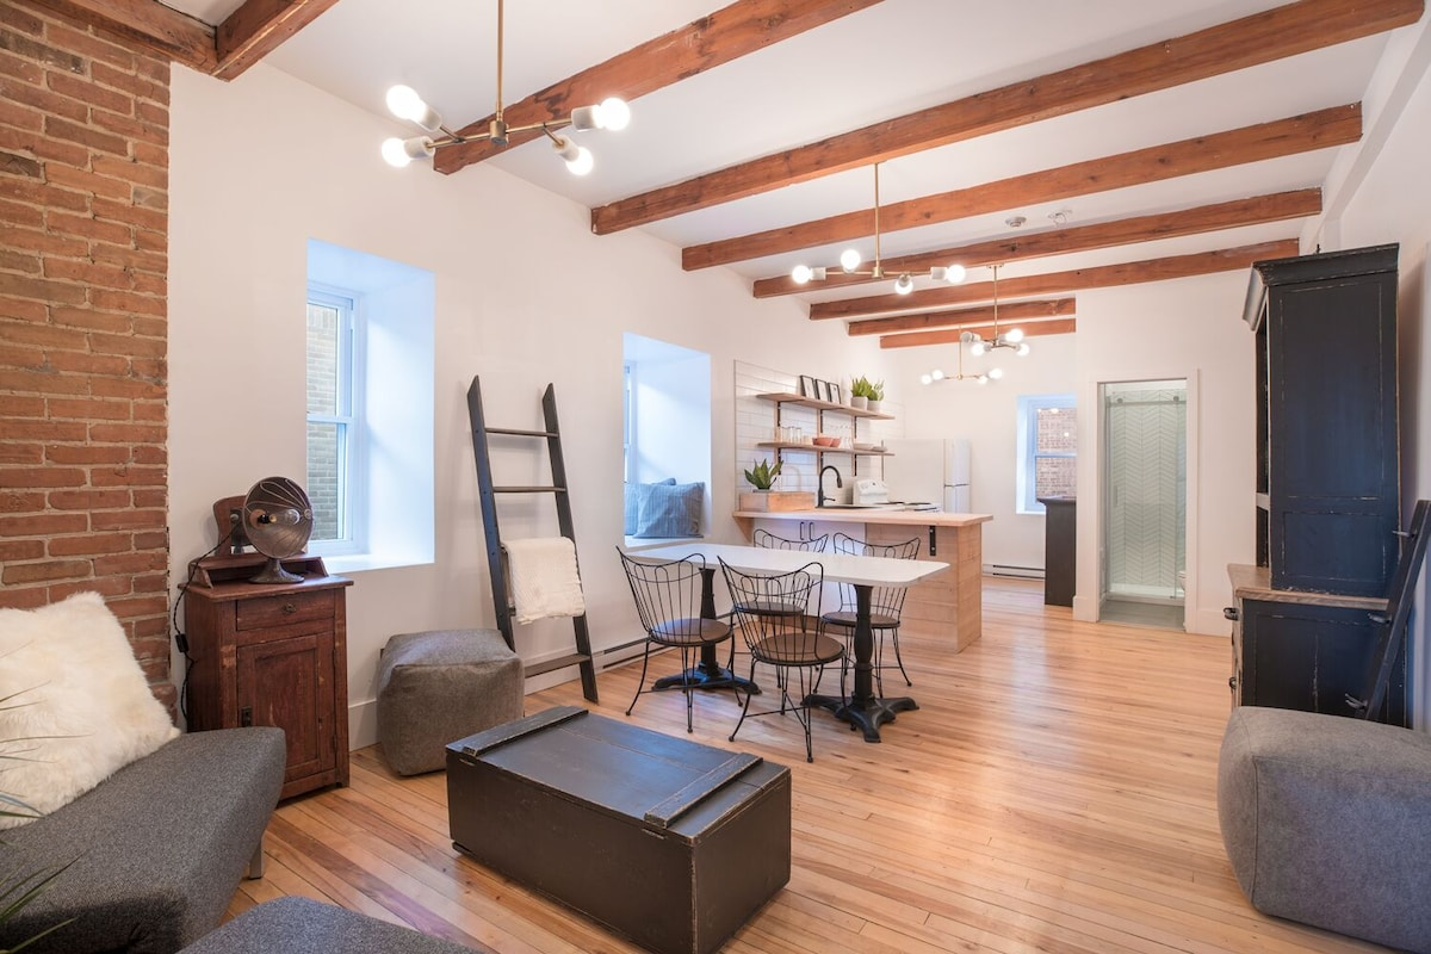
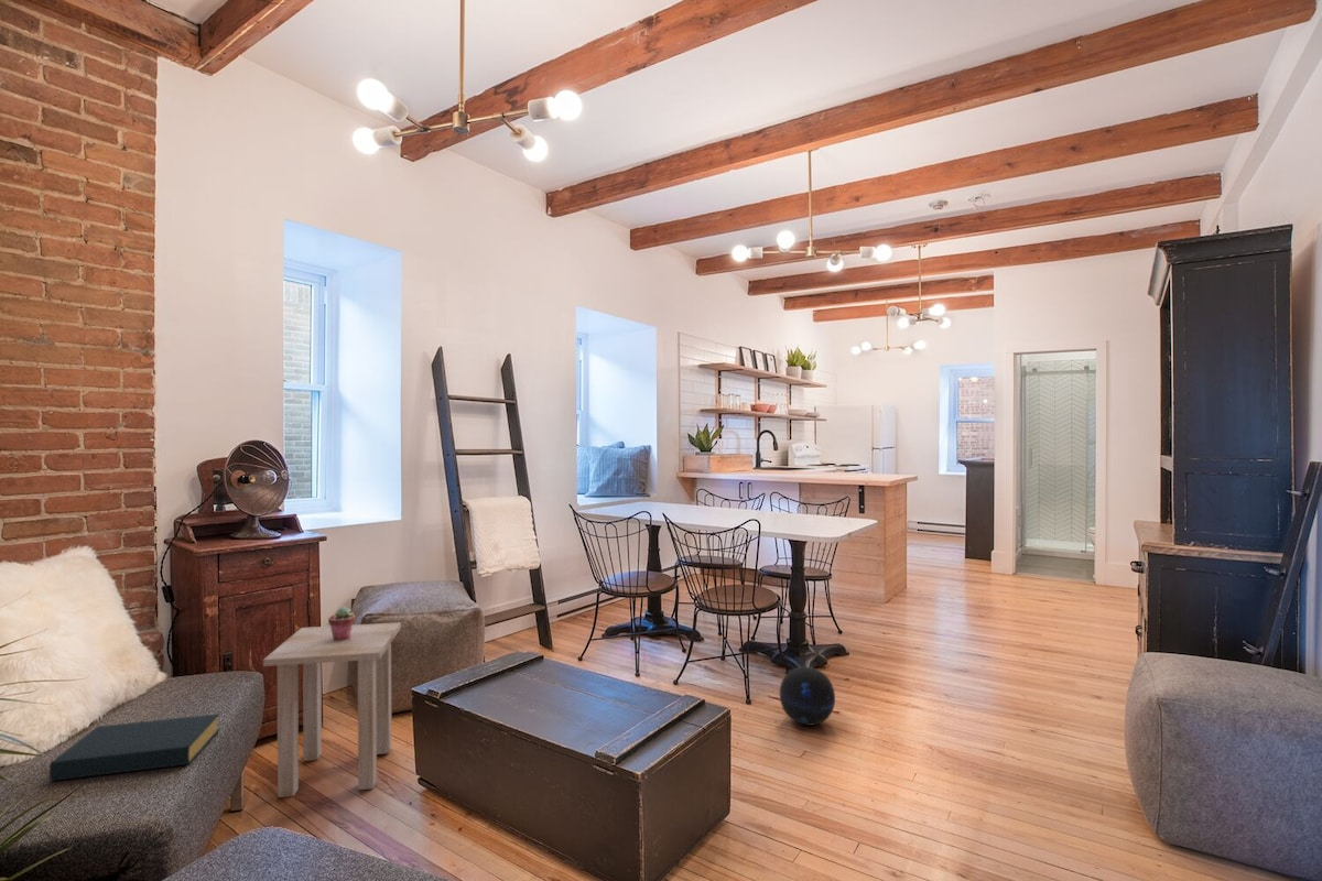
+ potted succulent (342, 621)
+ side table (321, 705)
+ hardback book (141, 744)
+ ball (806, 695)
